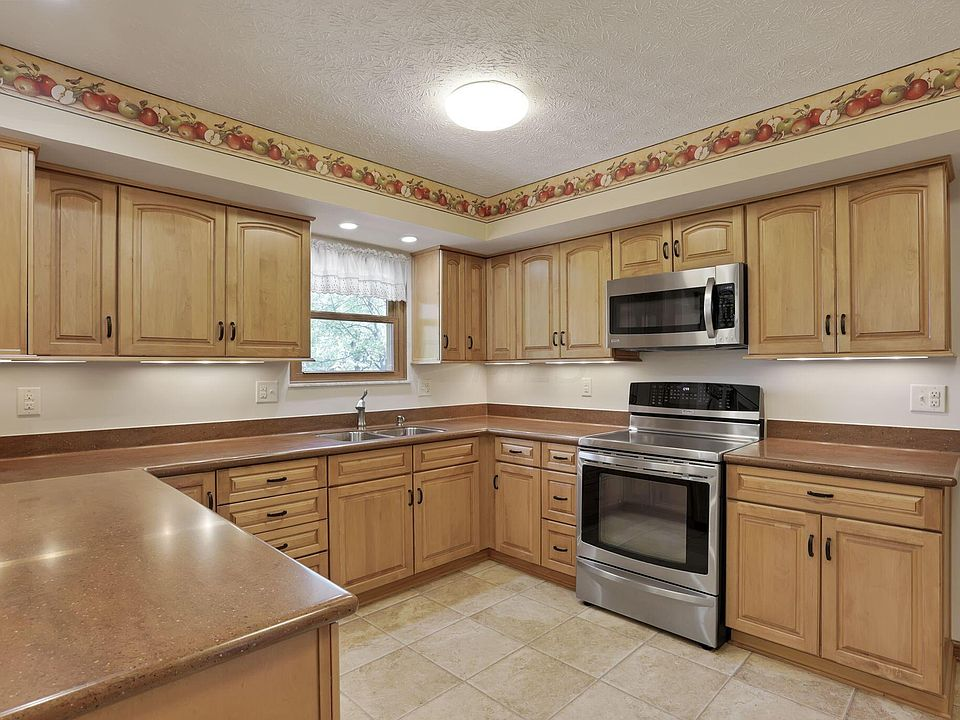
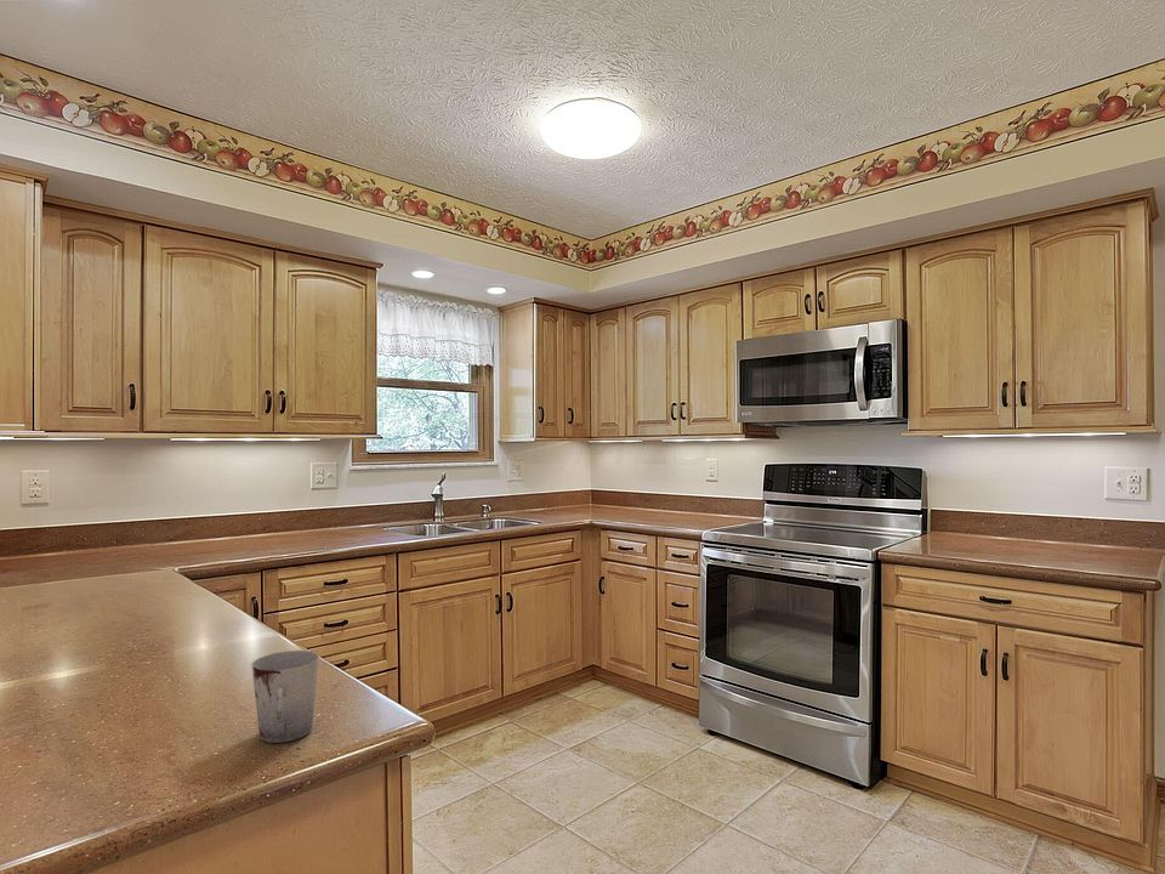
+ cup (284, 700)
